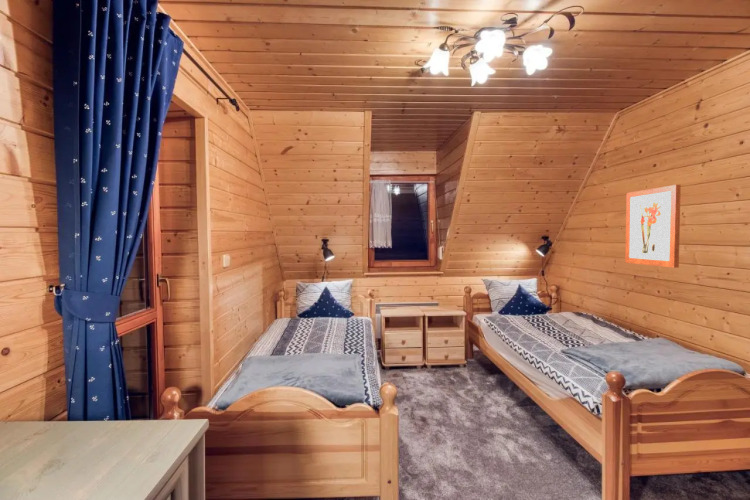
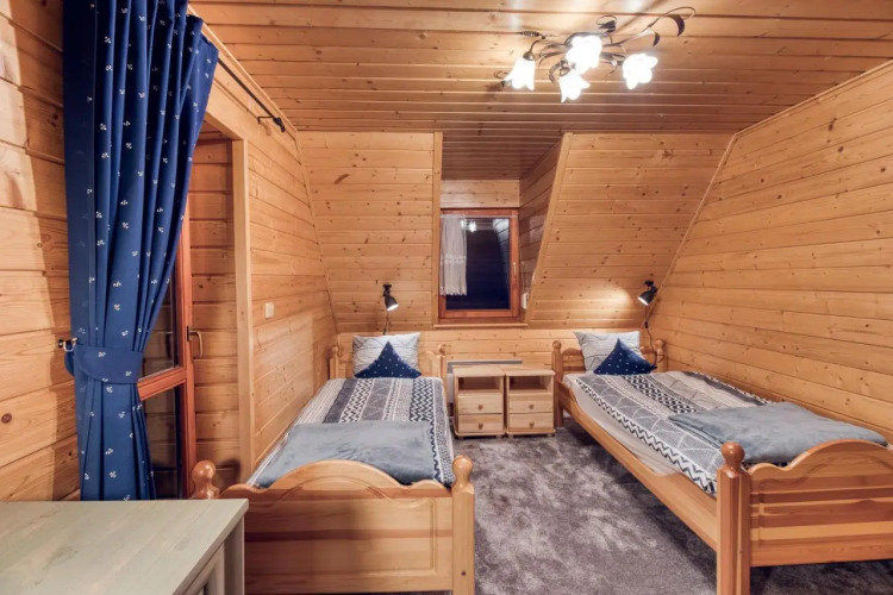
- wall art (650, 227)
